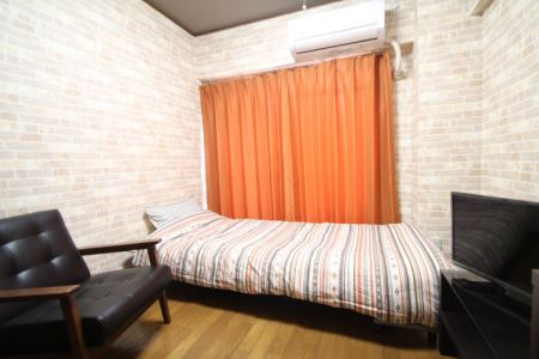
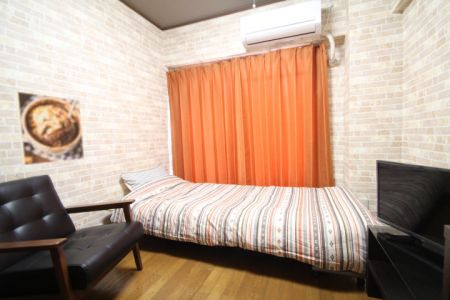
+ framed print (53, 129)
